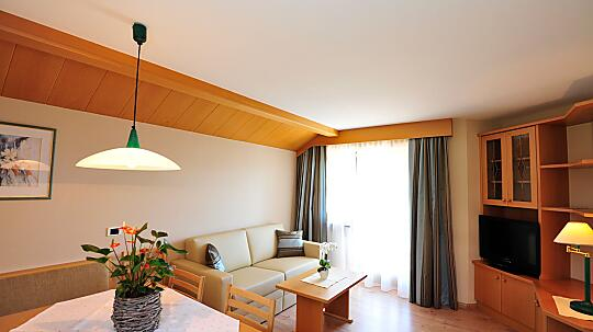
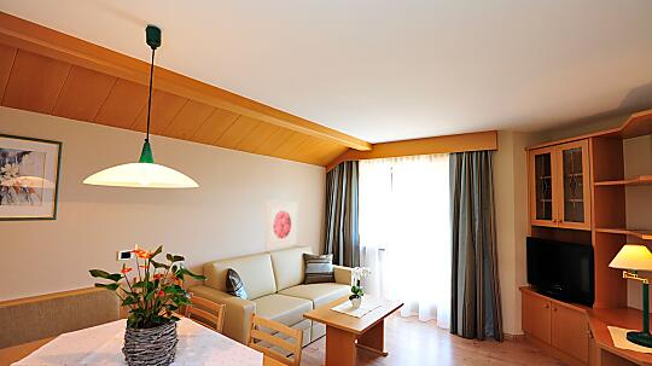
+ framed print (281, 223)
